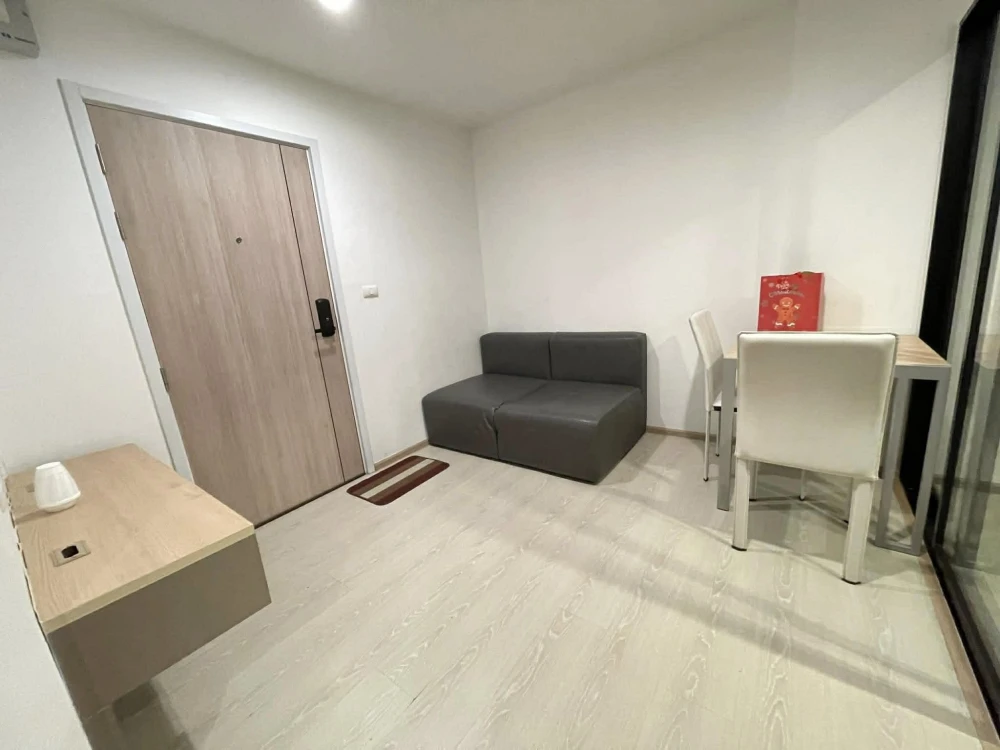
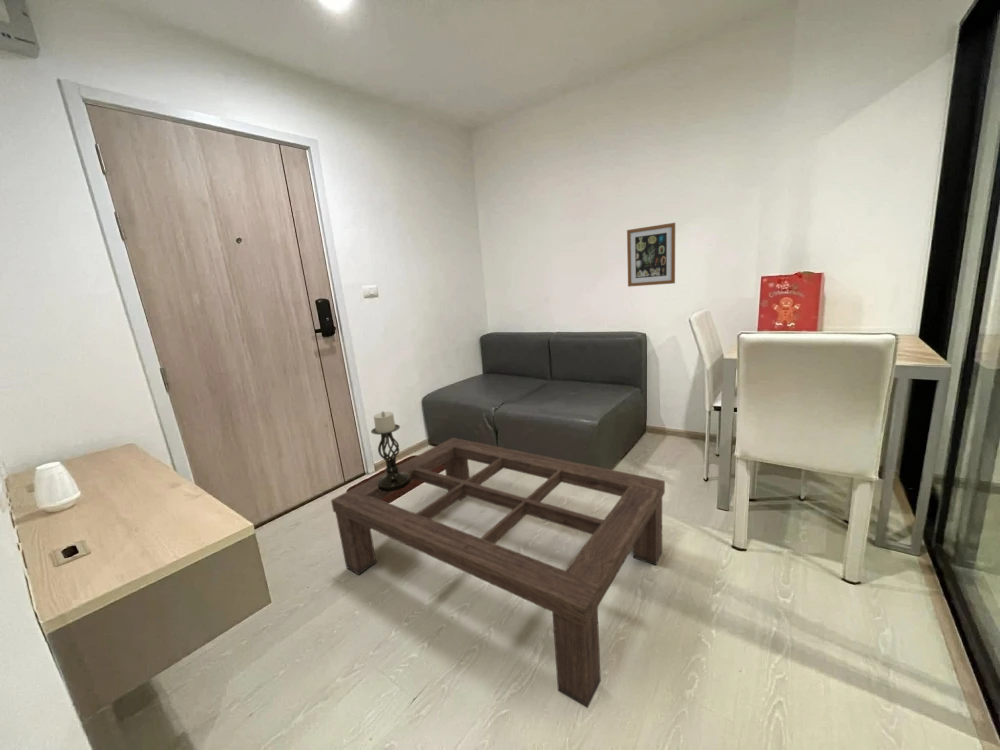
+ candle holder (389, 447)
+ wall art (650, 256)
+ coffee table (497, 526)
